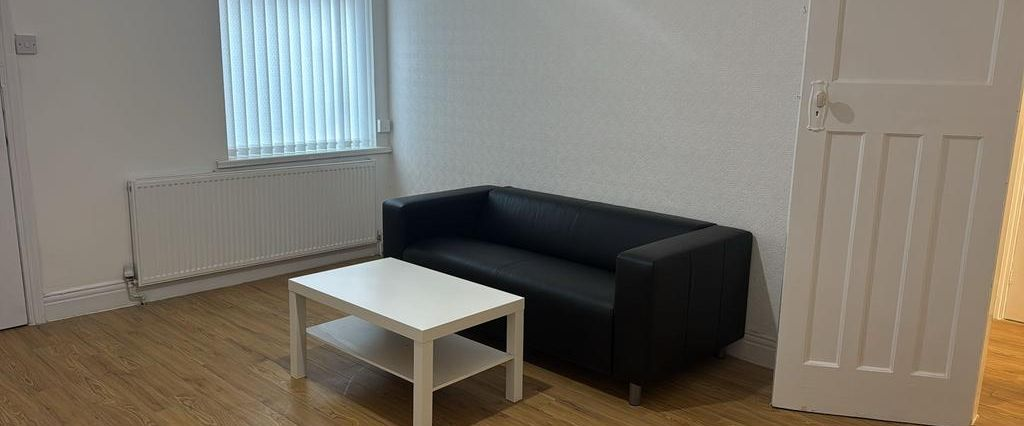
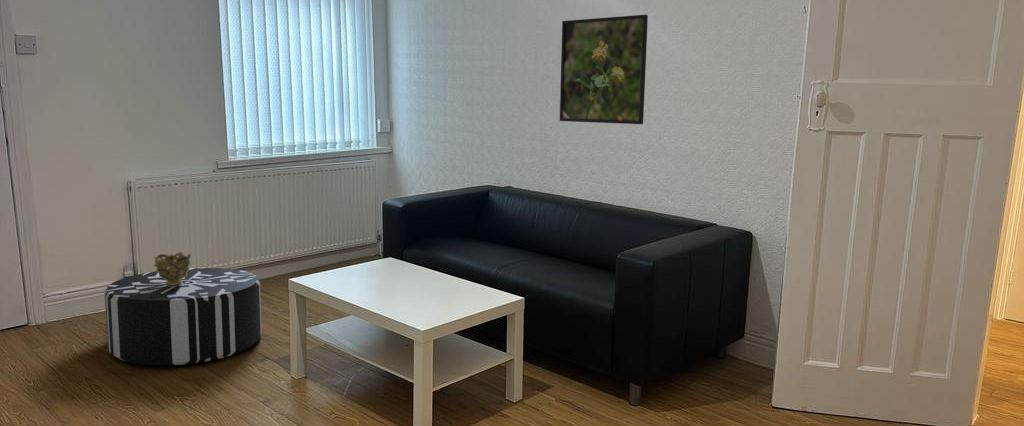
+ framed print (601, 70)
+ decorative bowl (173, 270)
+ pouf (186, 312)
